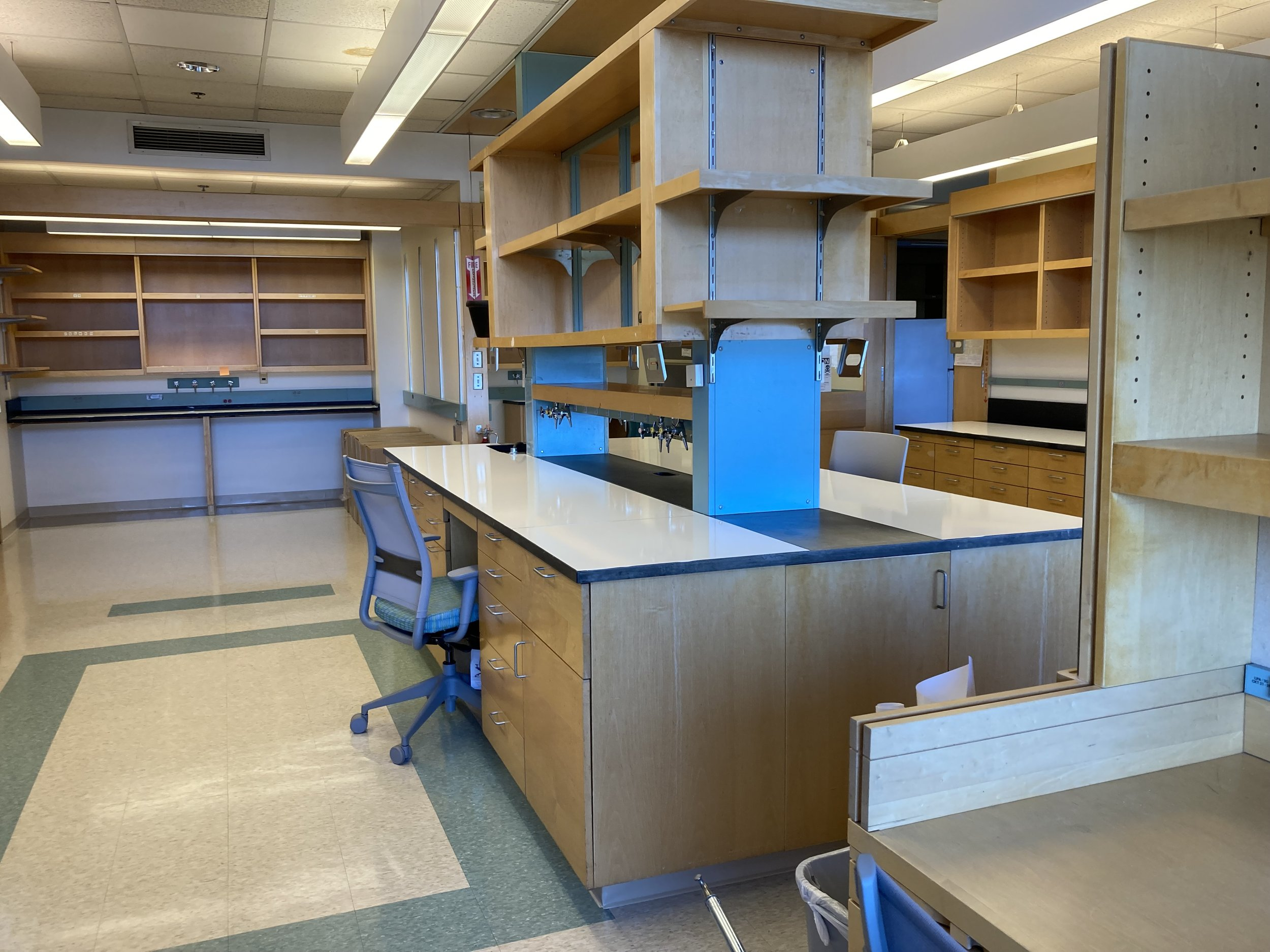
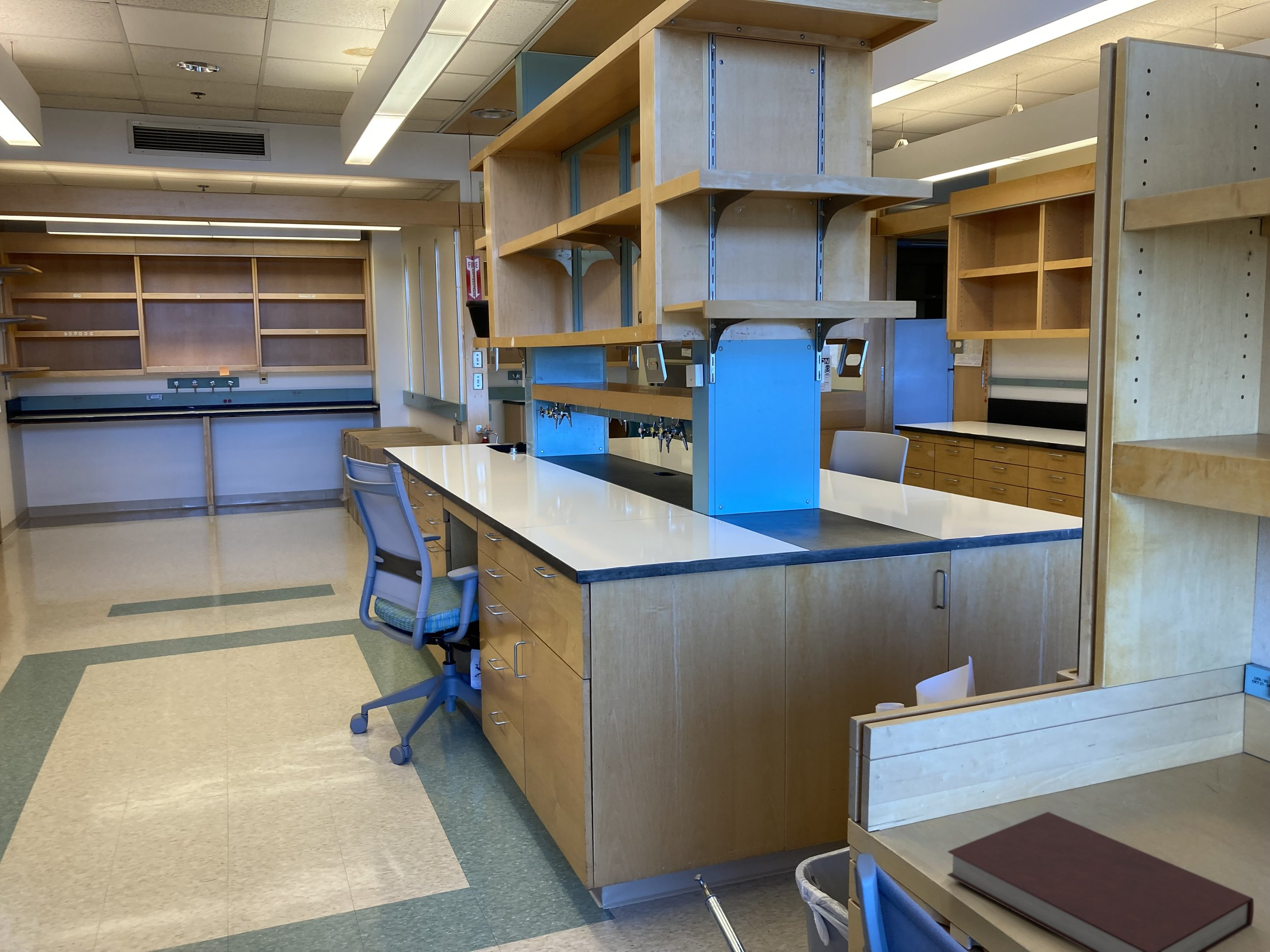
+ notebook (1093, 886)
